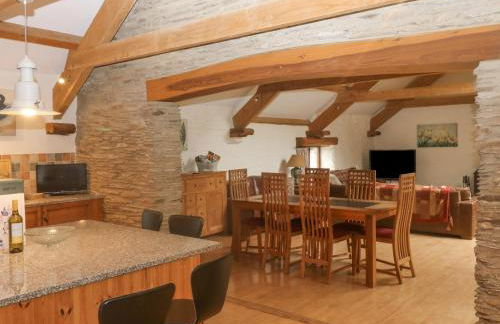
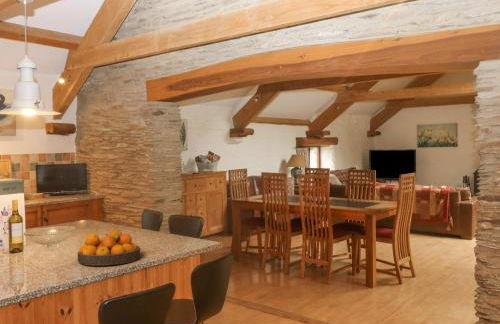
+ fruit bowl (109, 245)
